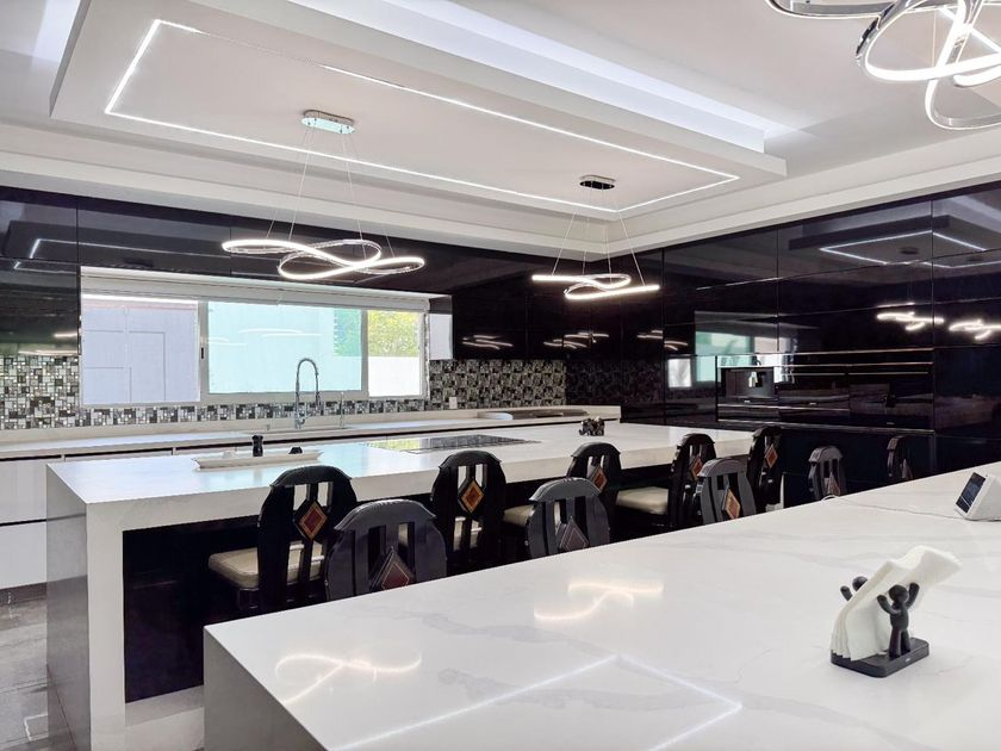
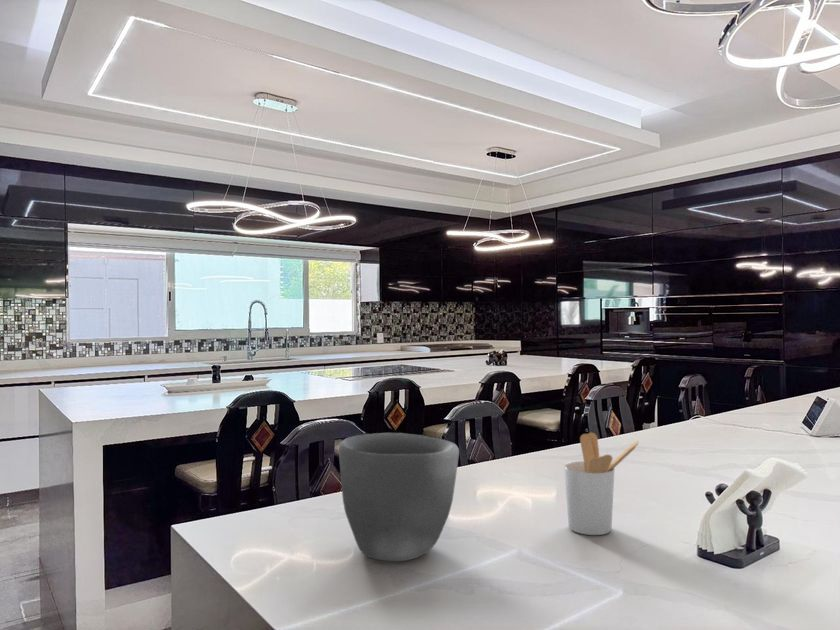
+ bowl (399, 494)
+ utensil holder (602, 483)
